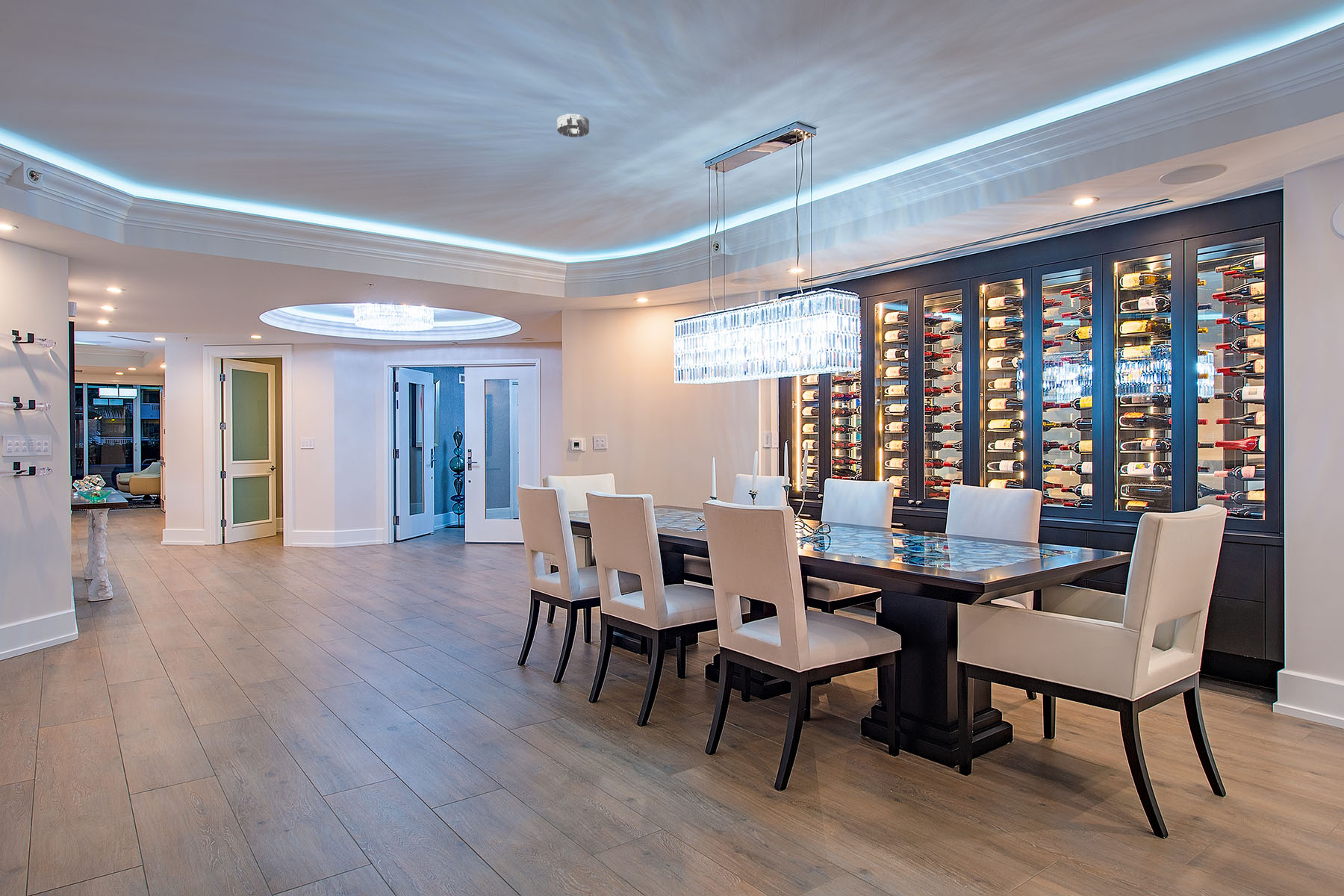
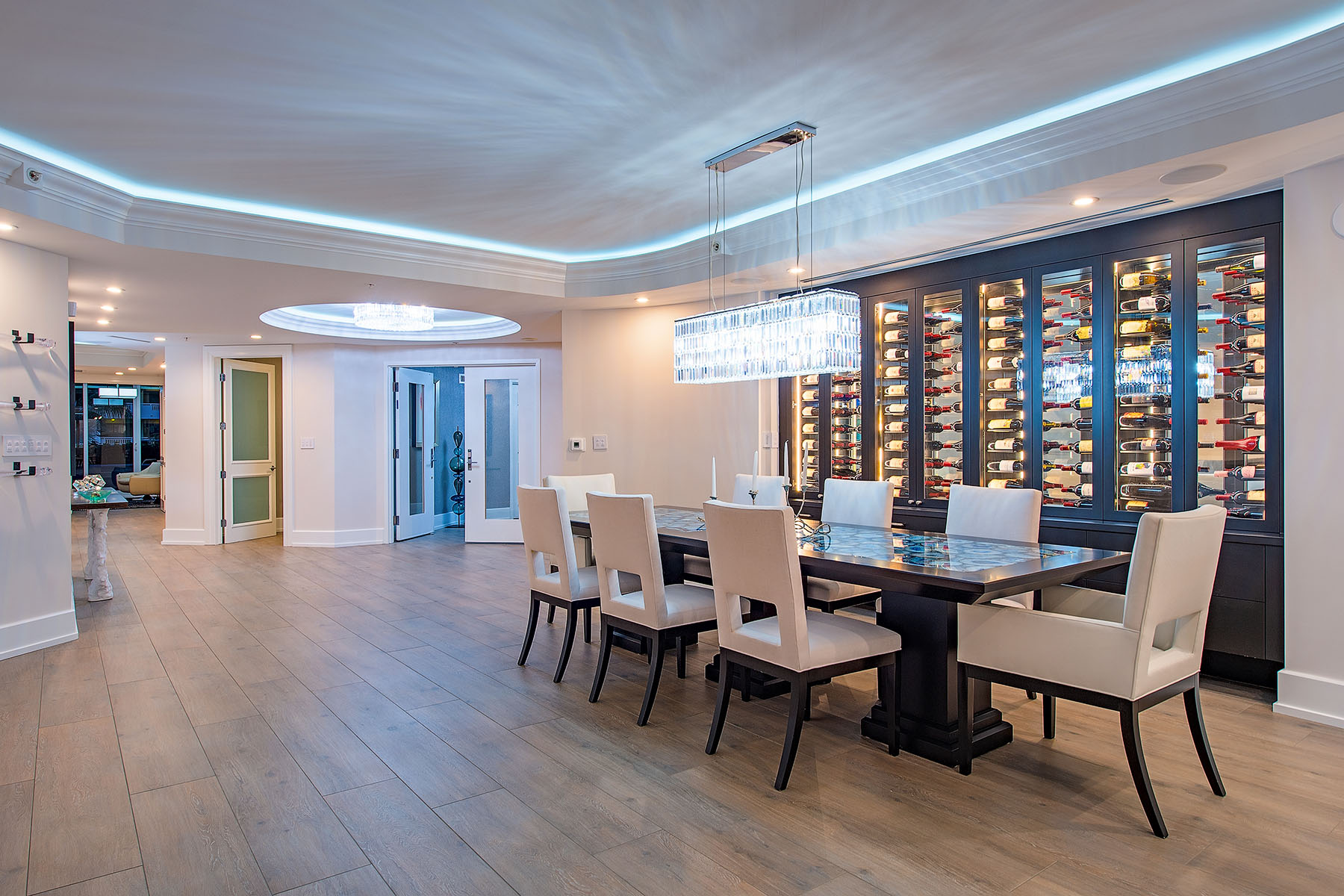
- smoke detector (573, 125)
